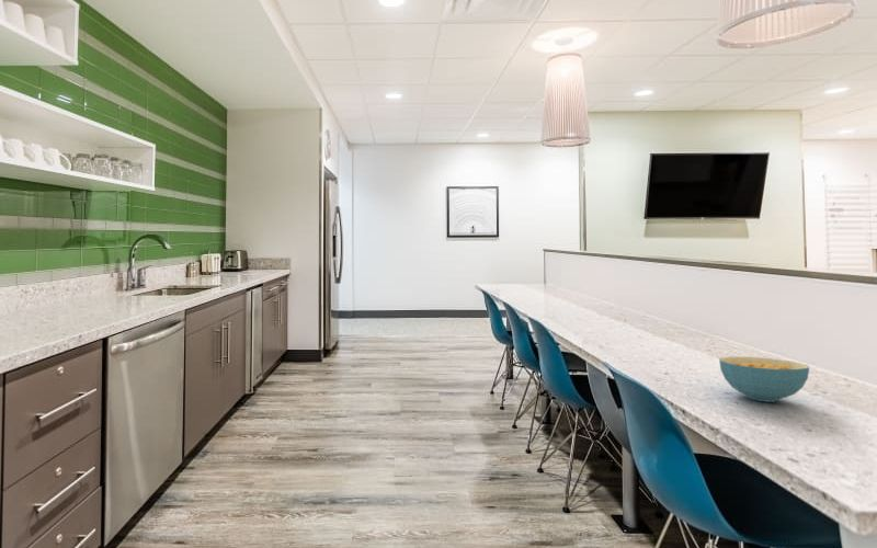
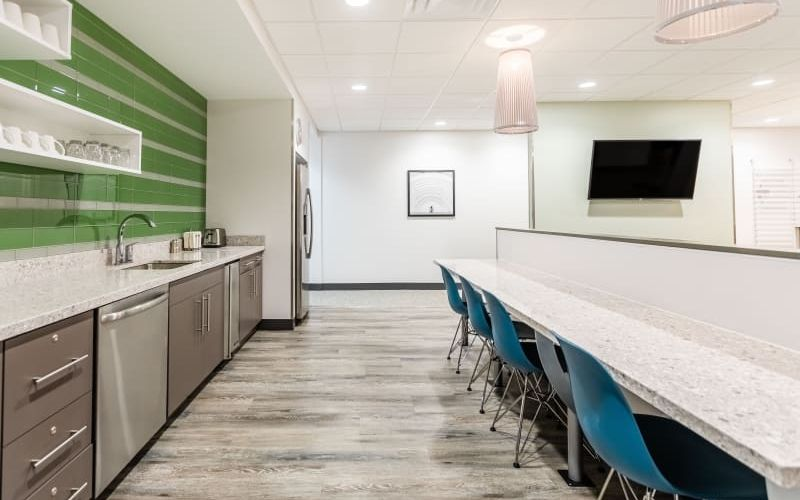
- cereal bowl (762, 380)
